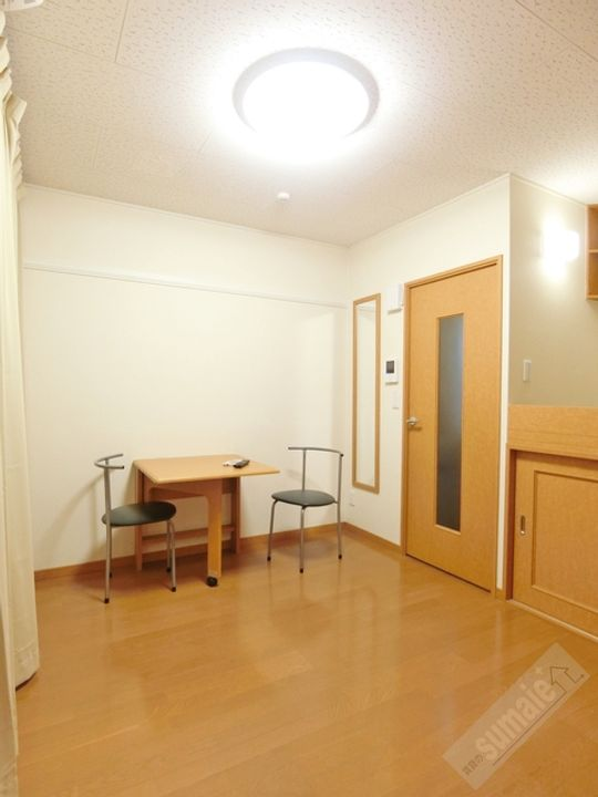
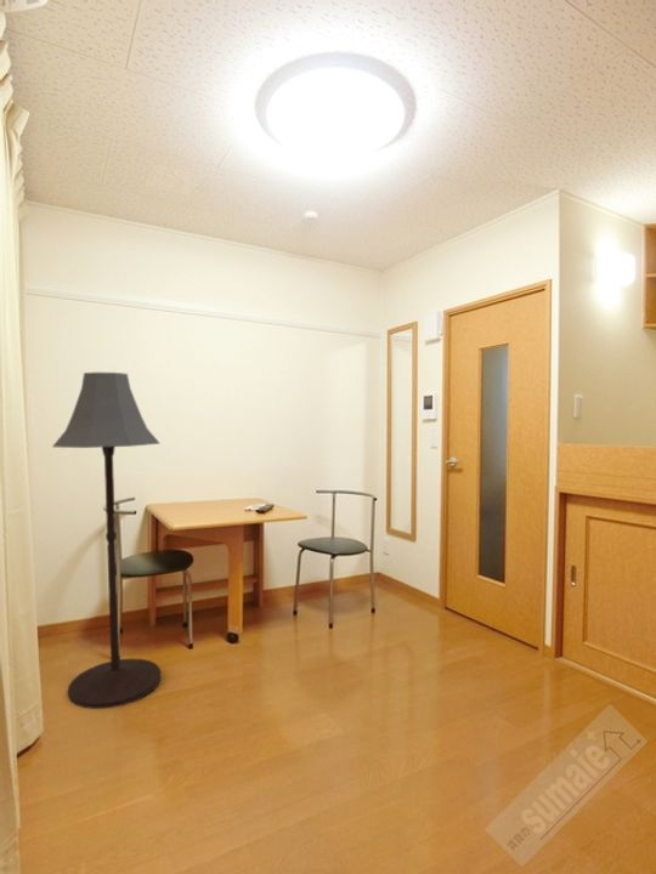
+ floor lamp (111, 530)
